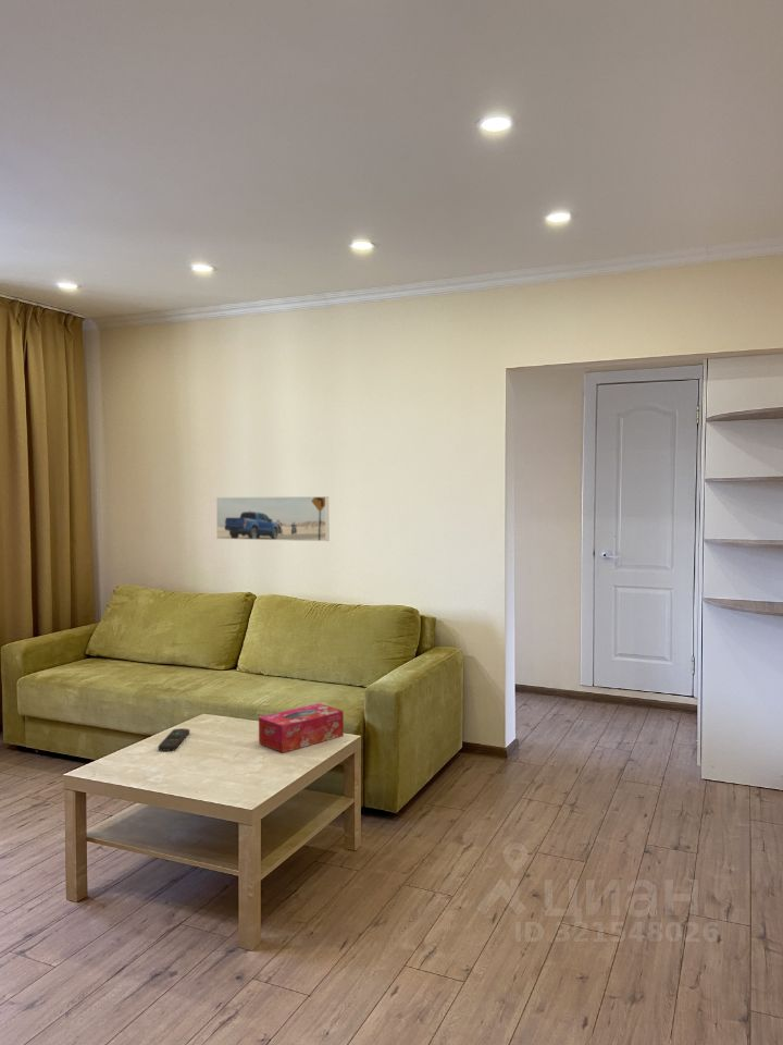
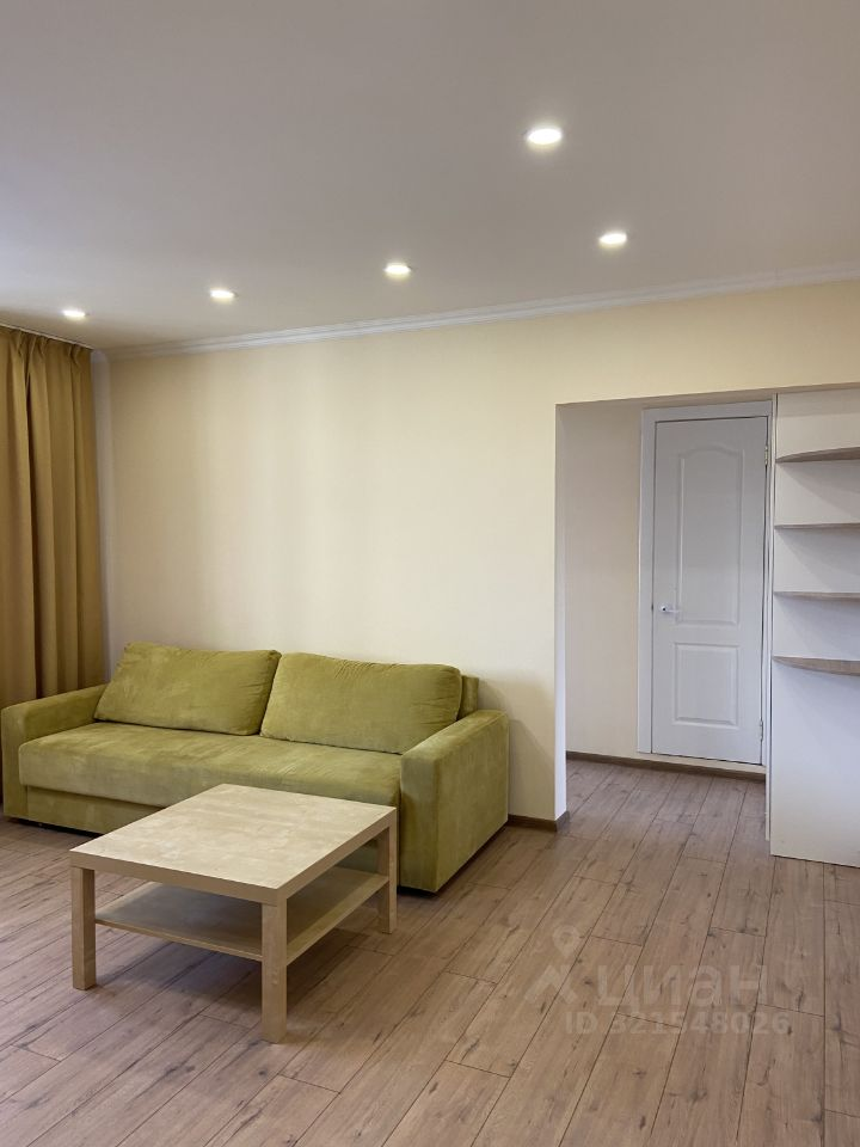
- tissue box (301, 726)
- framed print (271, 518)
- remote control (174, 738)
